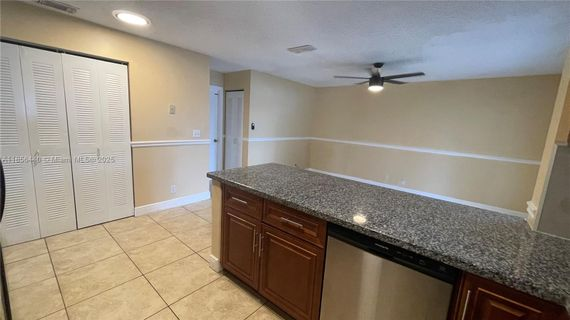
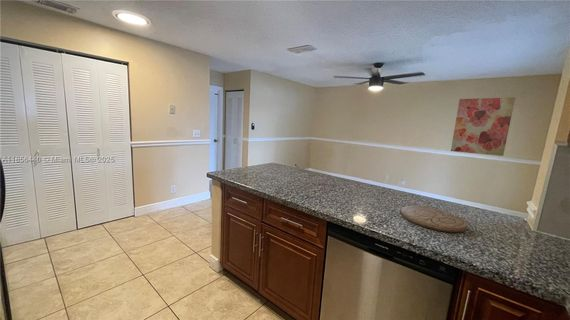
+ wall art (480, 126)
+ cutting board (431, 217)
